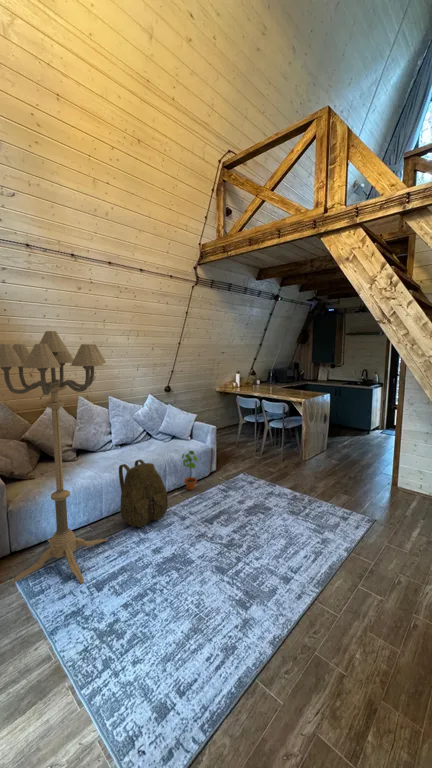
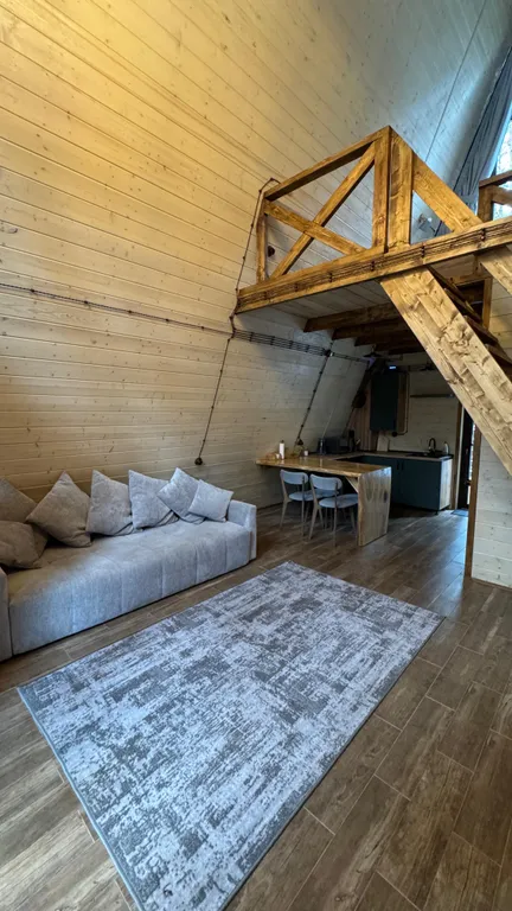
- floor lamp (57, 450)
- potted plant (191, 471)
- backpack (140, 490)
